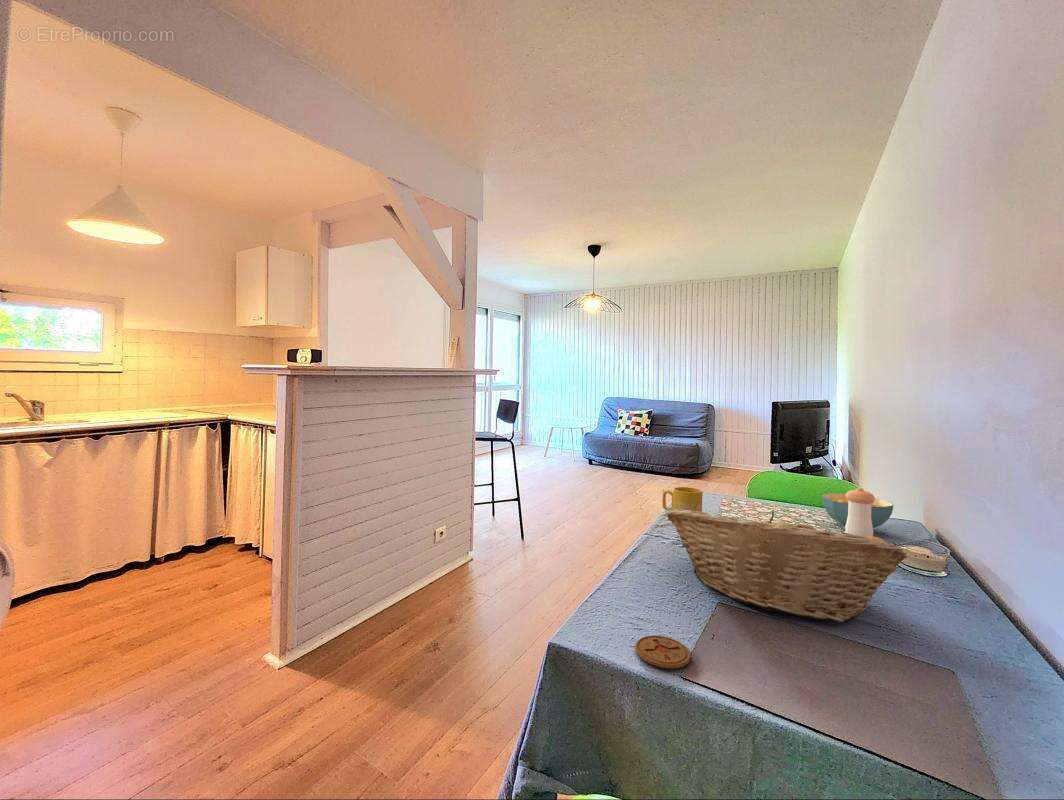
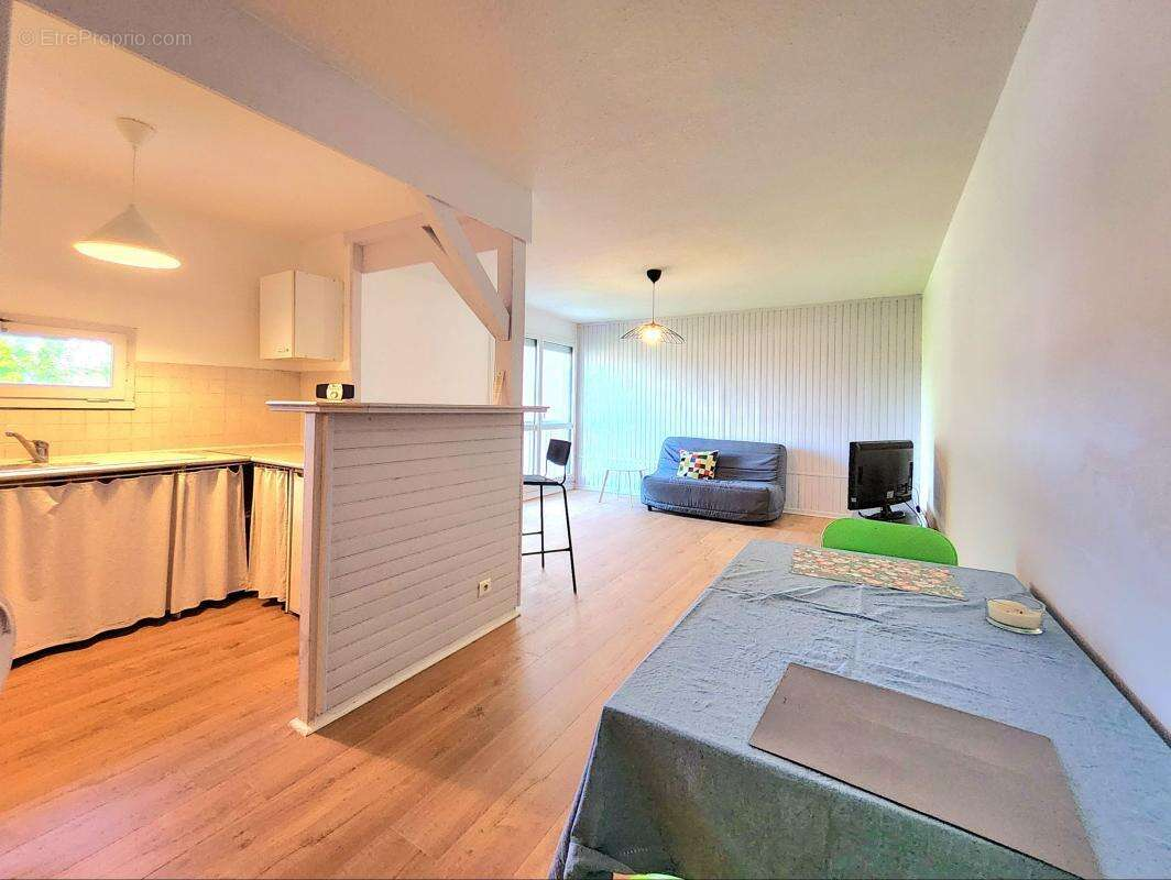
- mug (681, 502)
- cereal bowl (847, 513)
- coaster (662, 651)
- fruit basket (771, 549)
- pepper shaker (859, 520)
